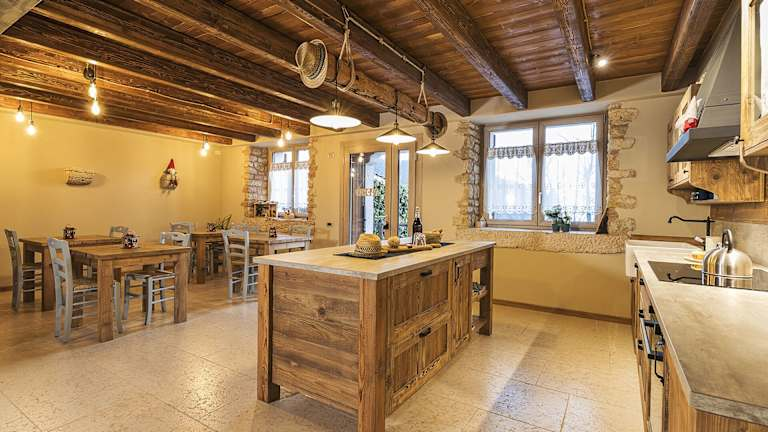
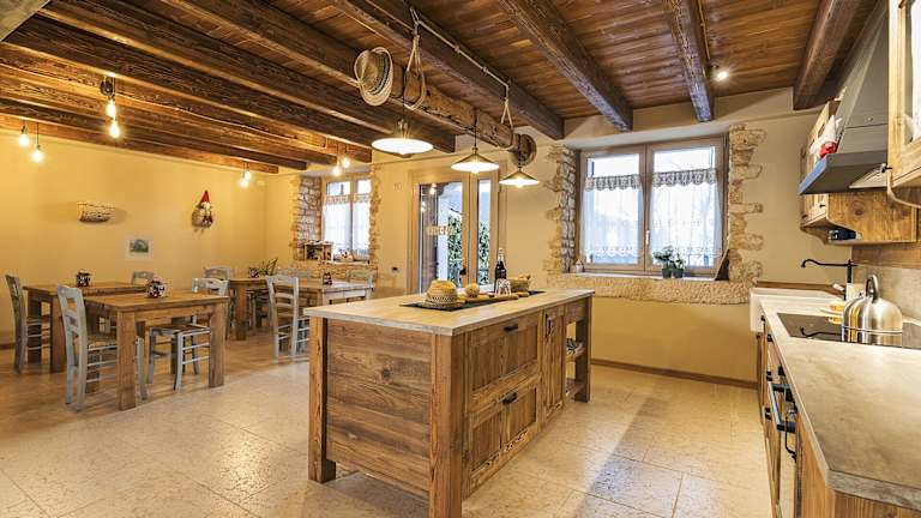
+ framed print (138, 247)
